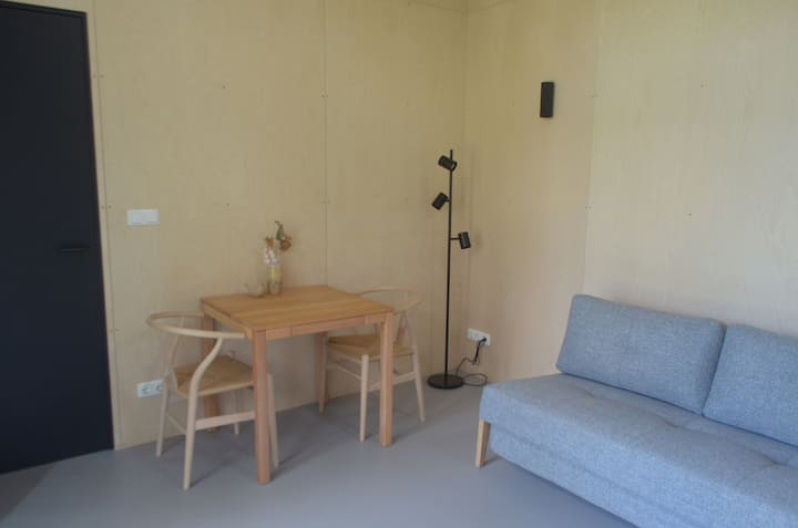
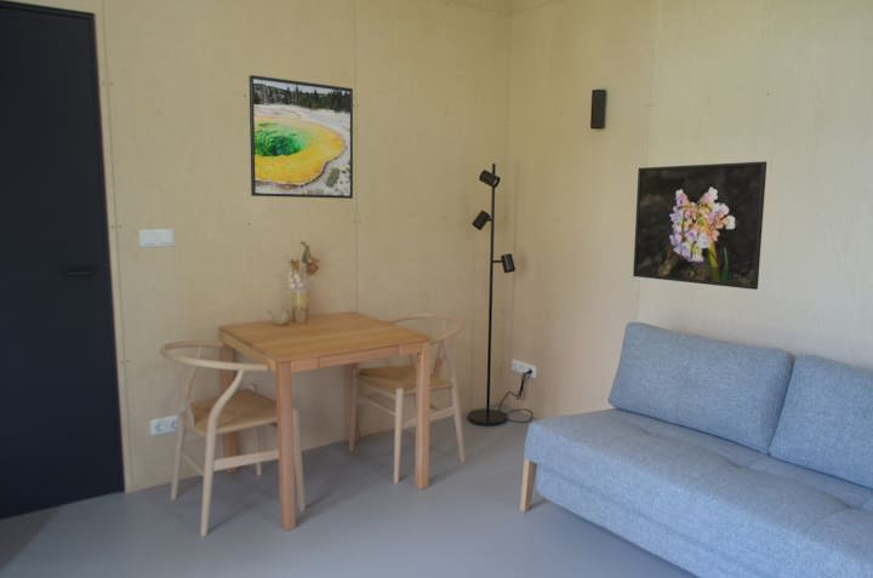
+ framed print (303, 139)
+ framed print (694, 224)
